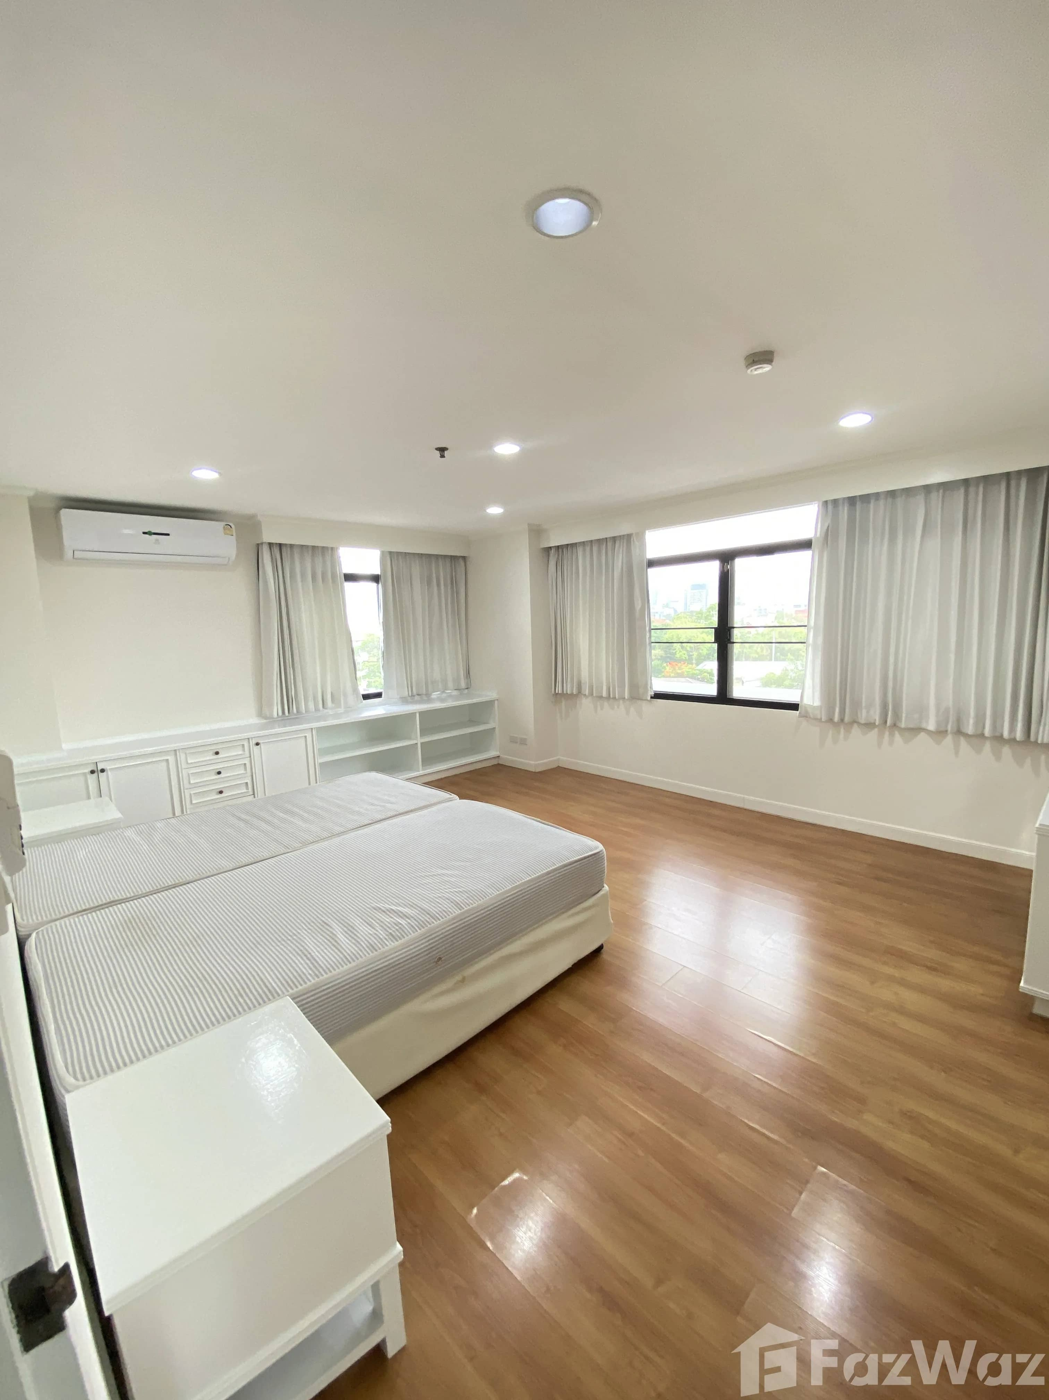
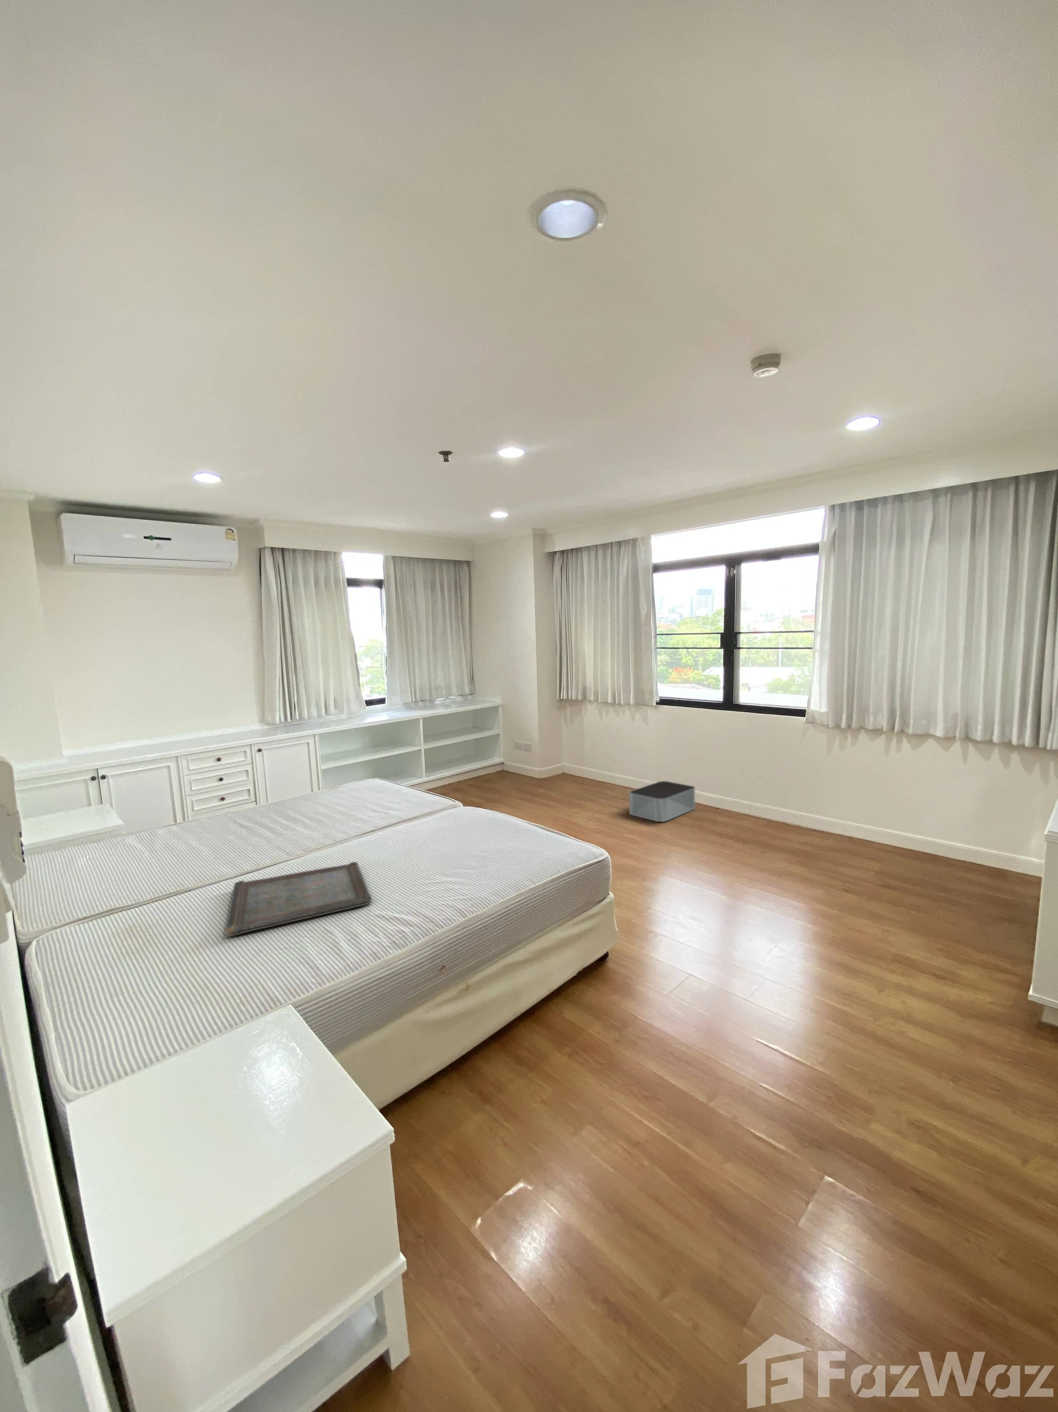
+ serving tray (300, 894)
+ storage bin (662, 801)
